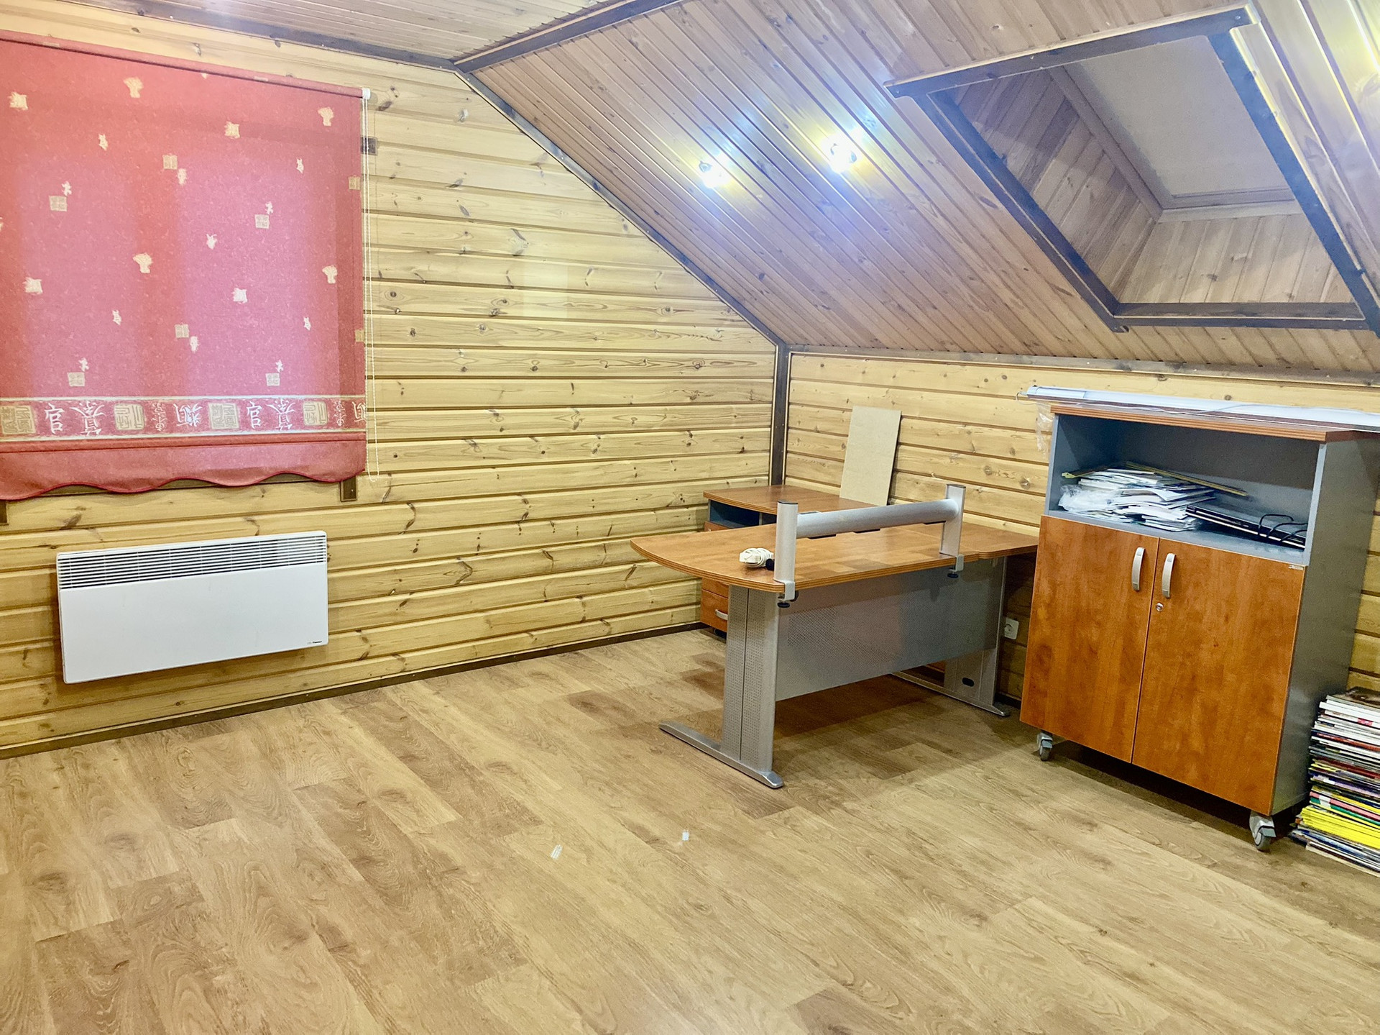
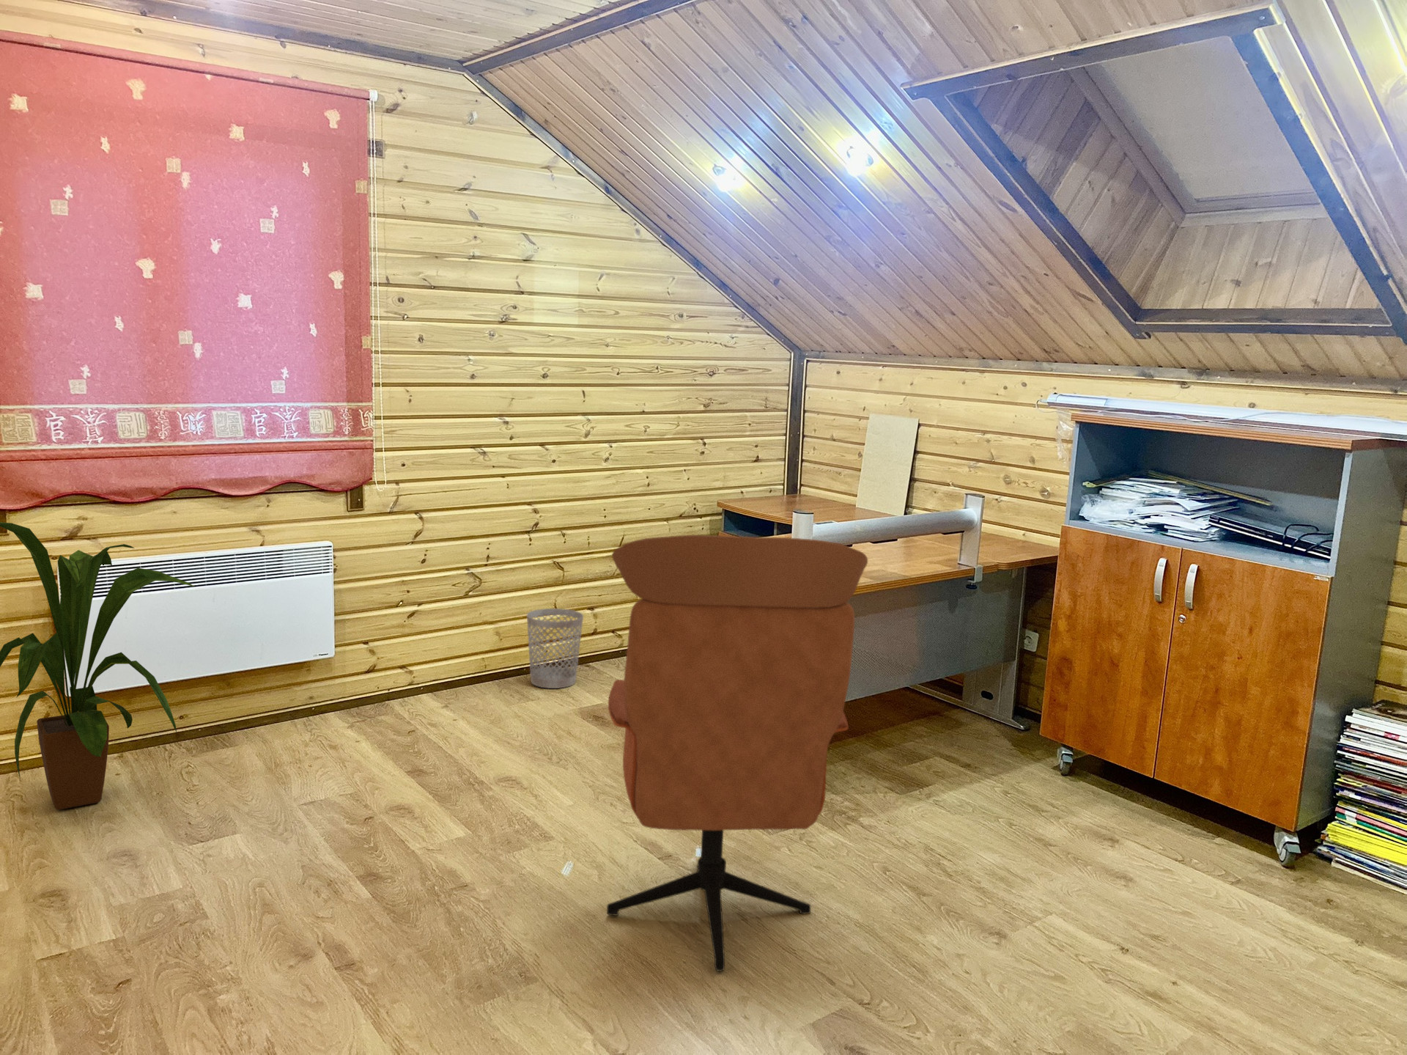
+ wastebasket (554, 648)
+ house plant (96, 655)
+ office chair (722, 723)
